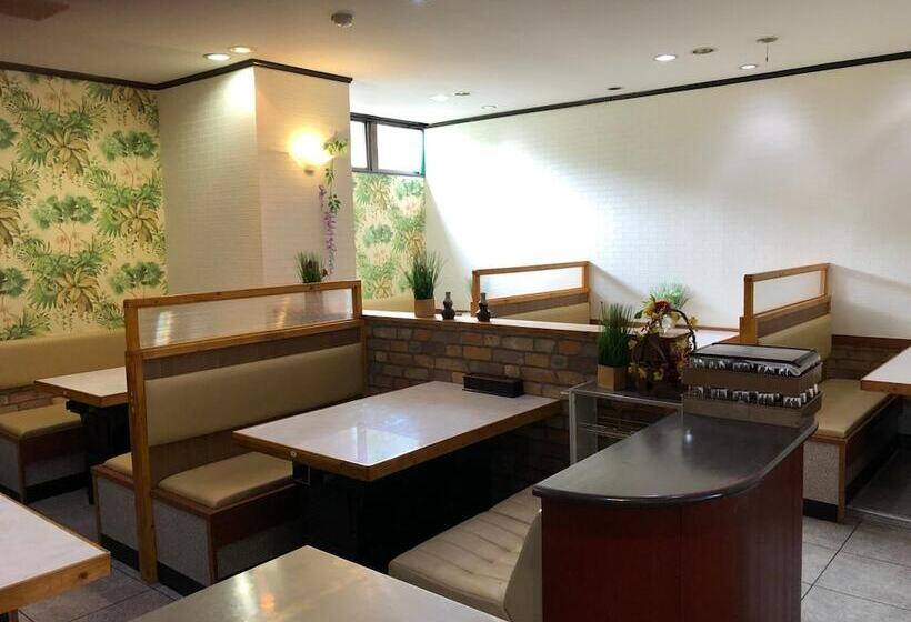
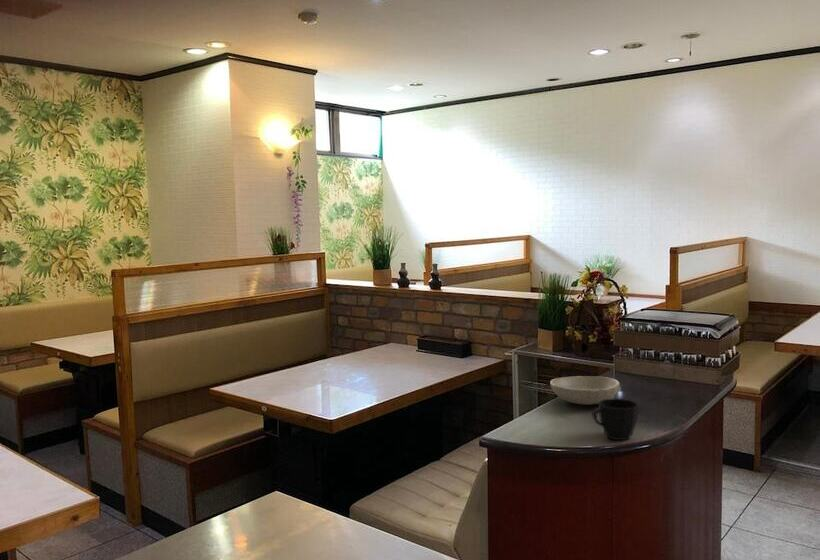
+ cup (615, 419)
+ bowl (584, 391)
